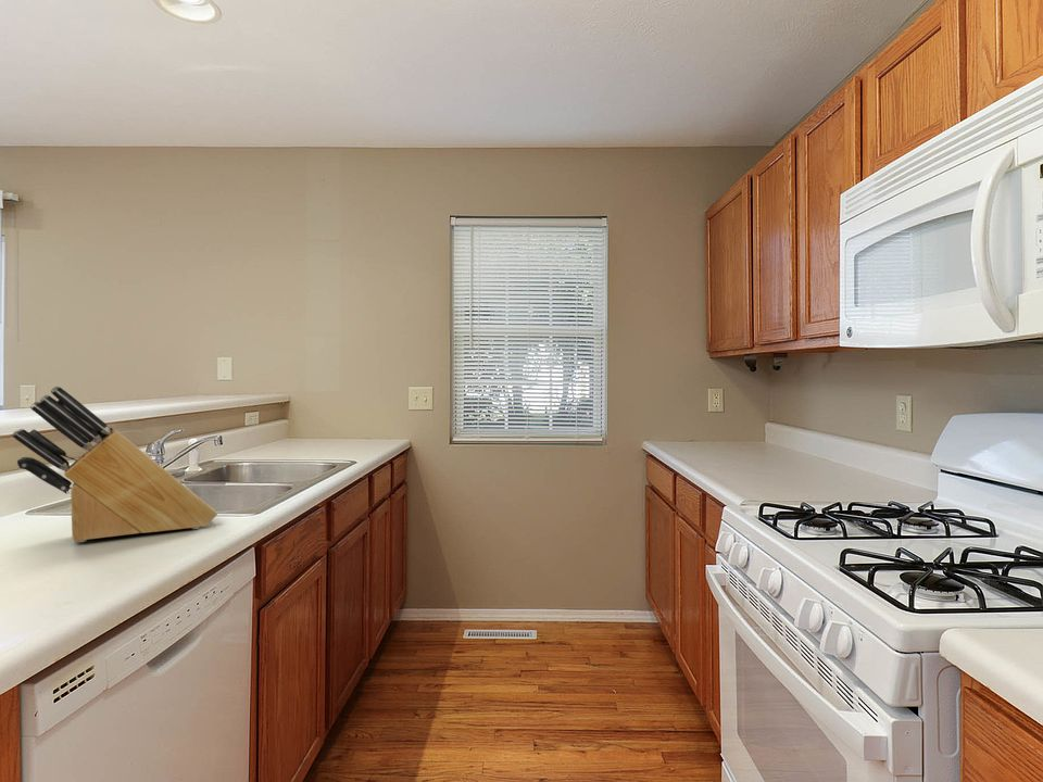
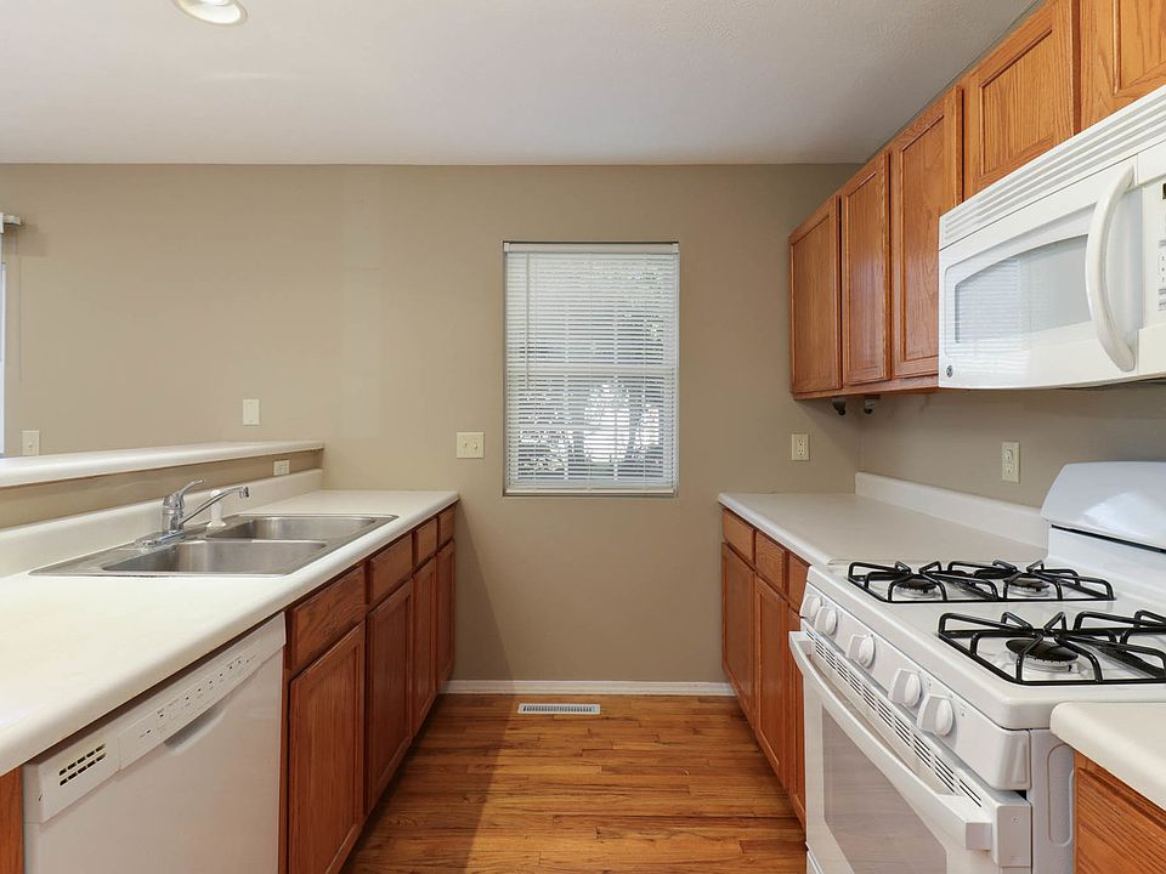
- knife block (121, 459)
